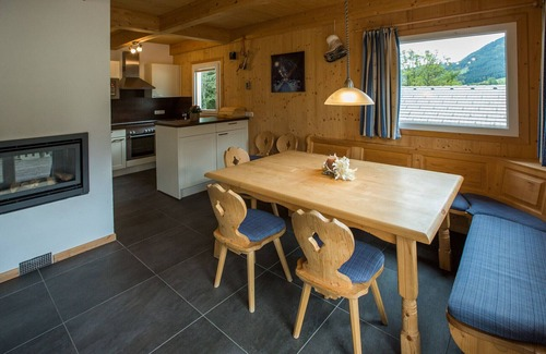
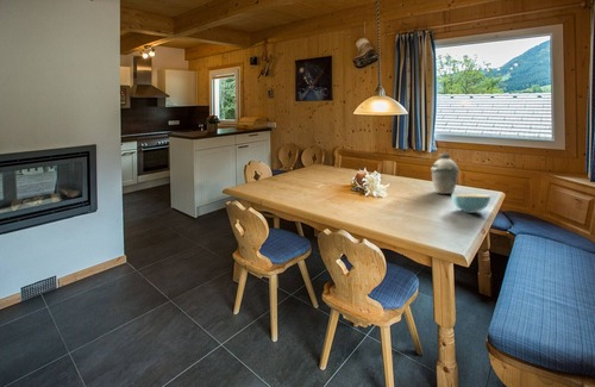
+ kettle (444, 173)
+ cereal bowl (470, 204)
